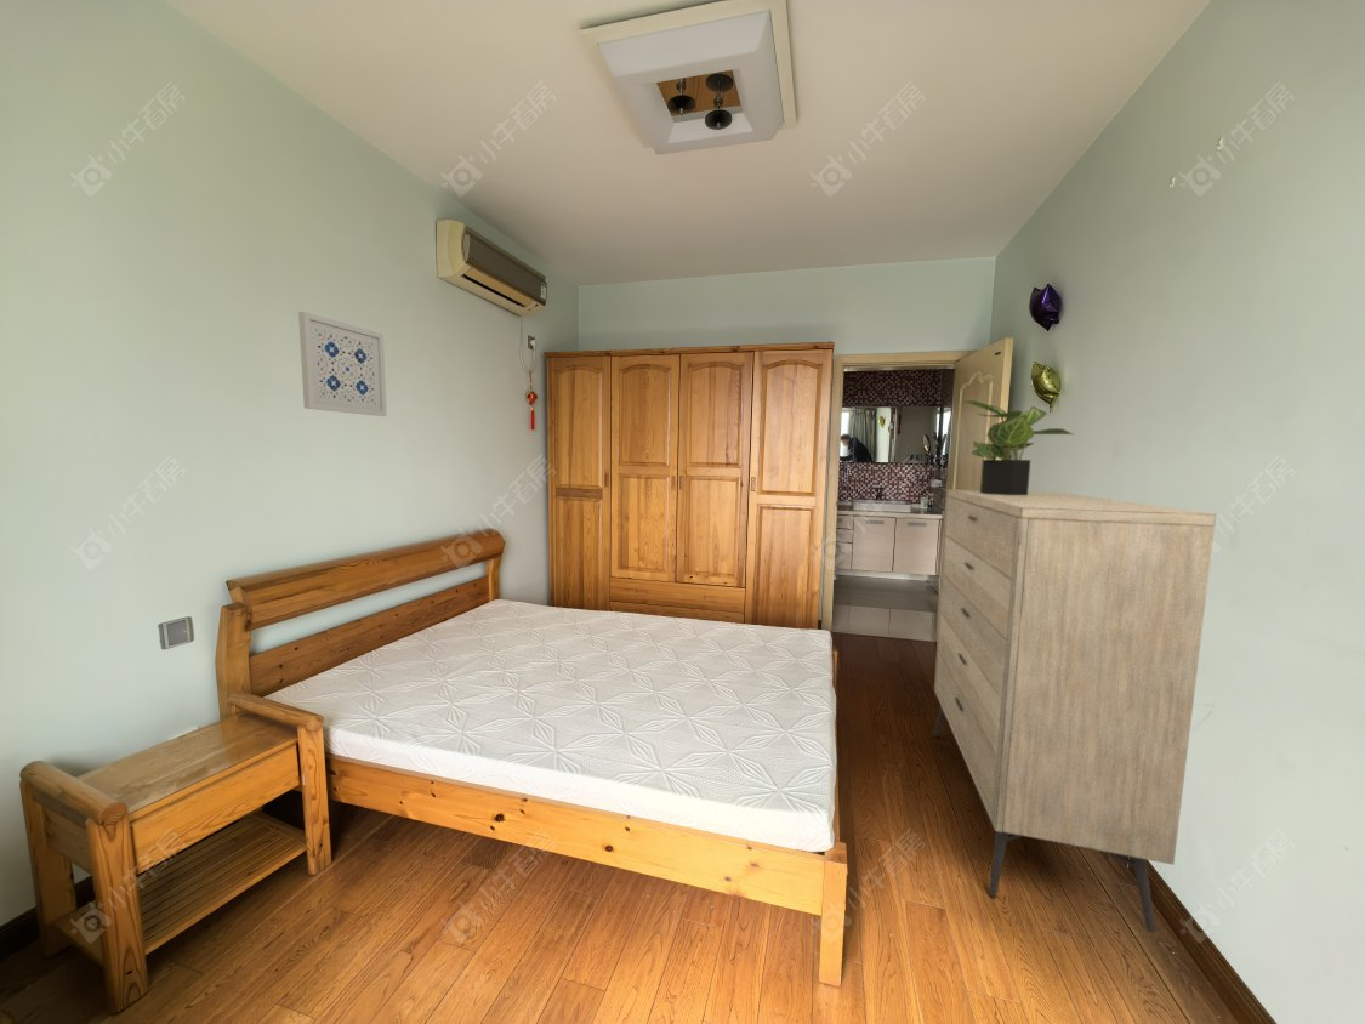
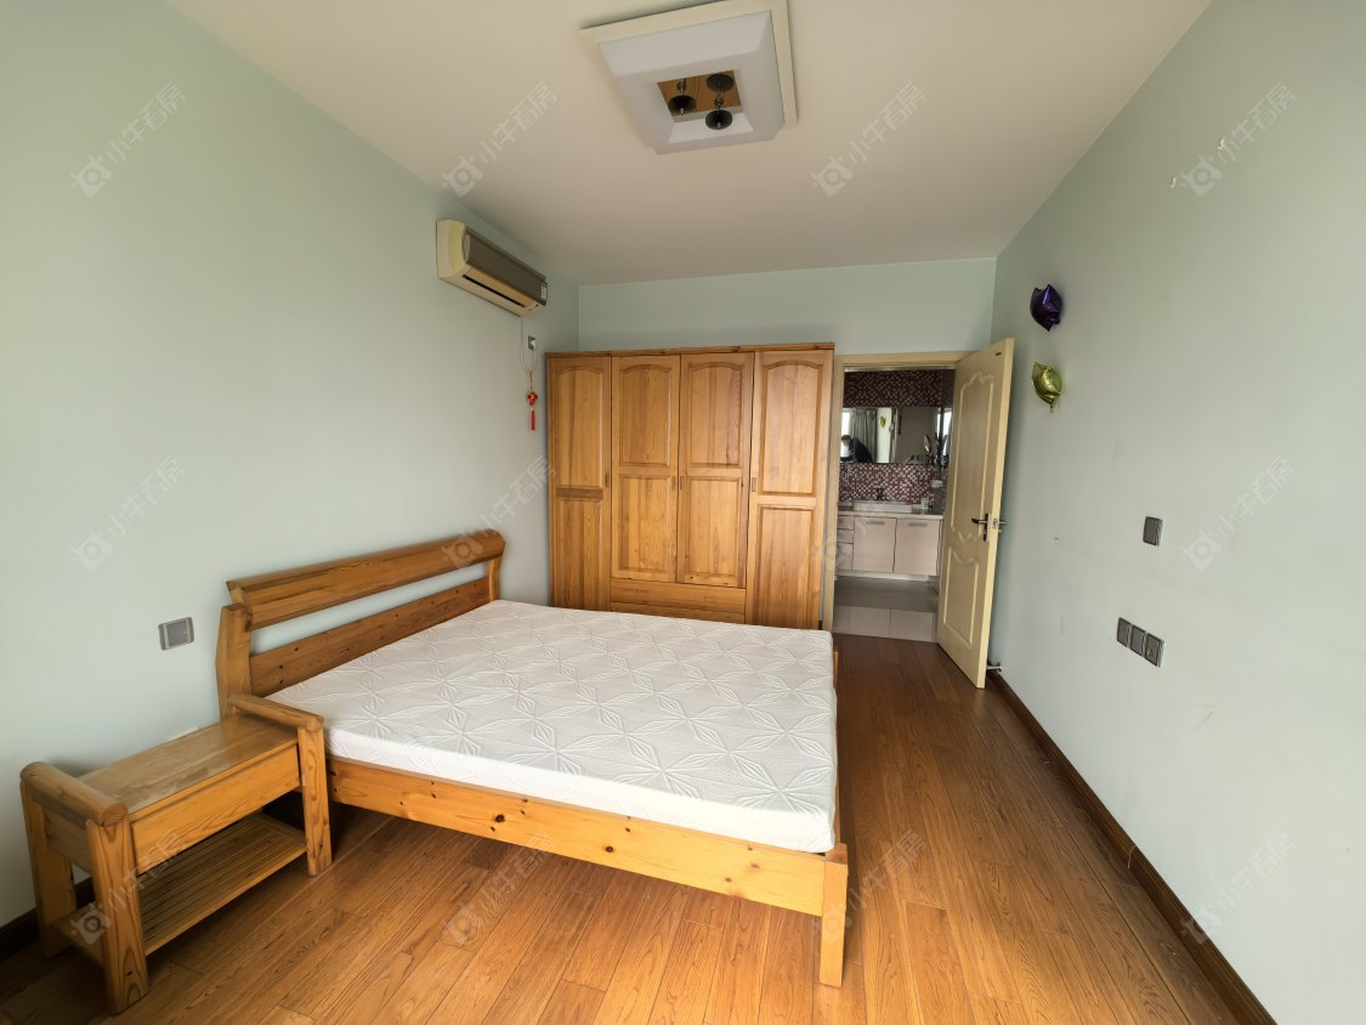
- wall art (346, 368)
- dresser (1028, 658)
- potted plant (1006, 444)
